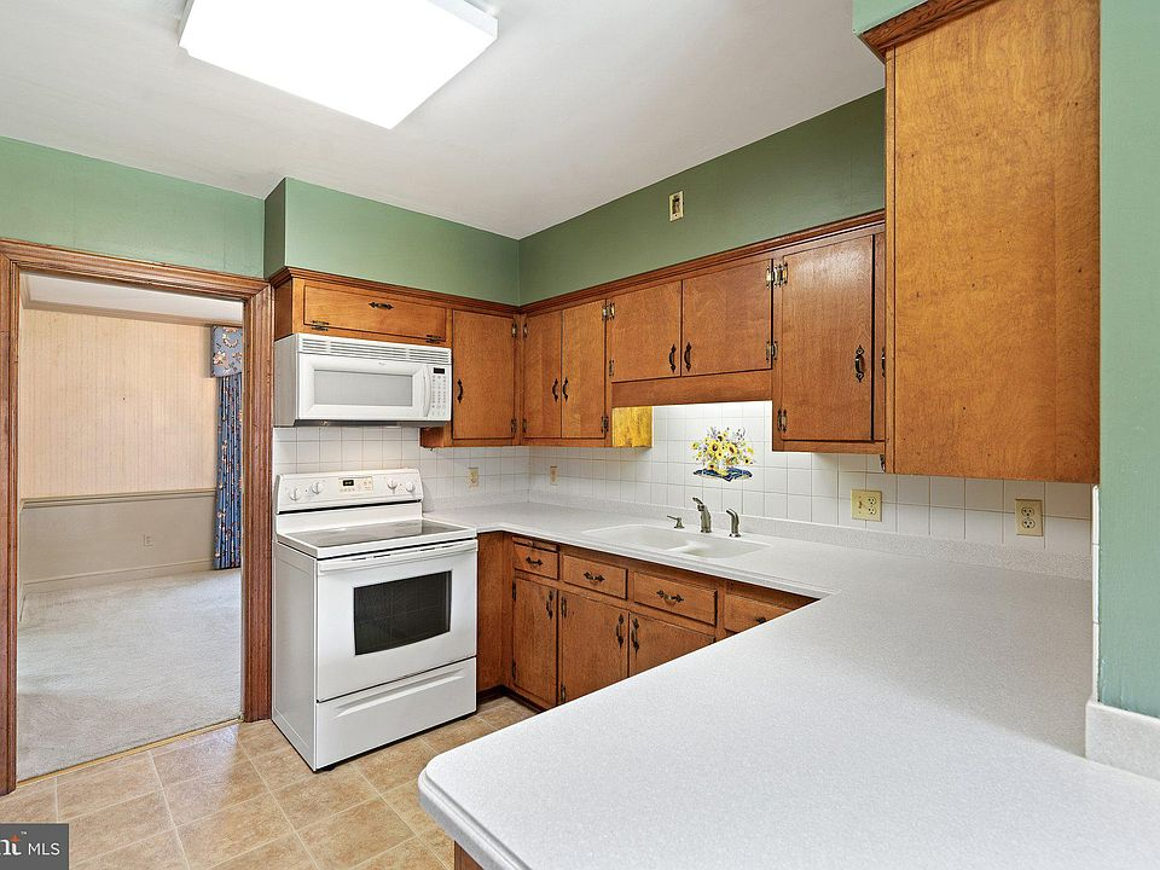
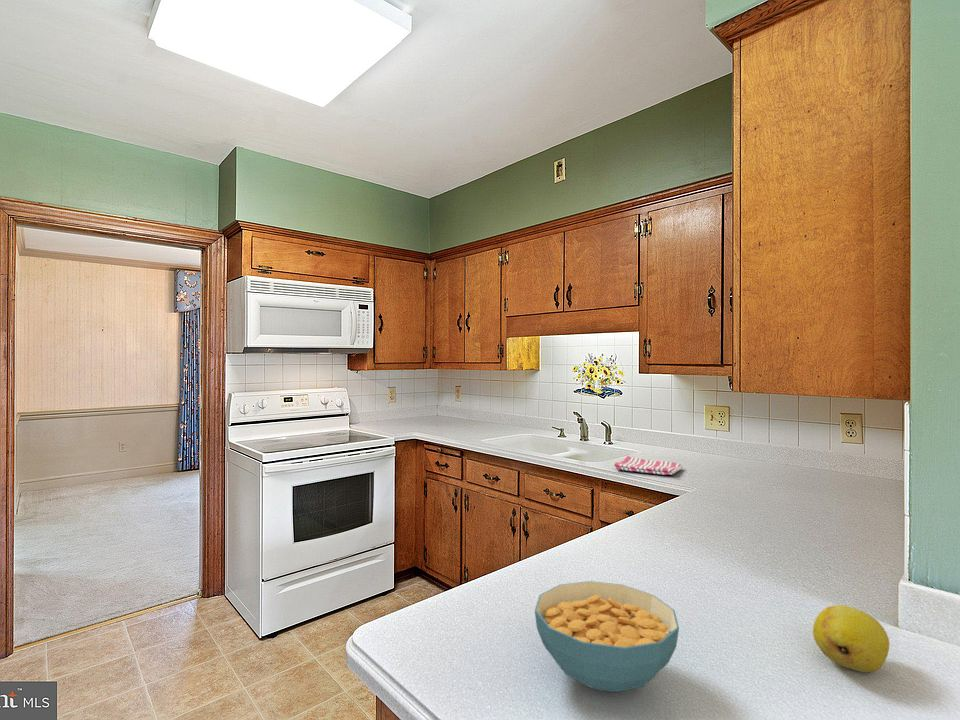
+ cereal bowl (604, 644)
+ dish towel (648, 465)
+ fruit (849, 637)
